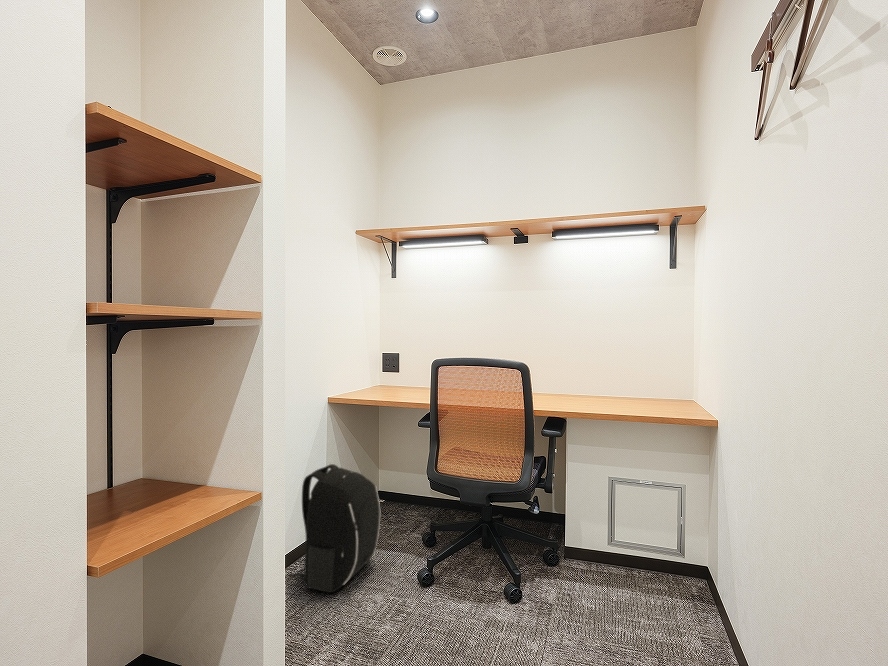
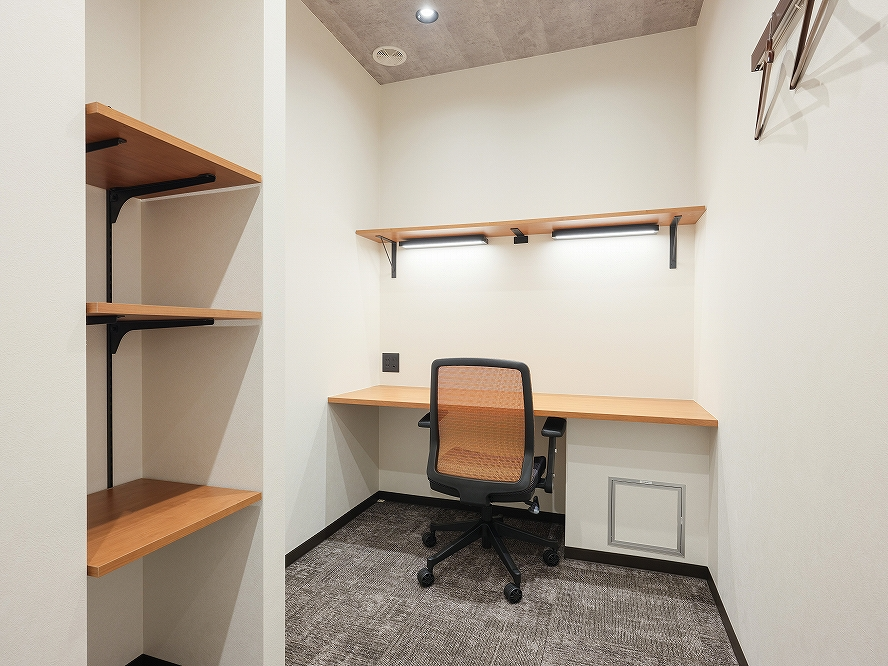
- backpack (333, 521)
